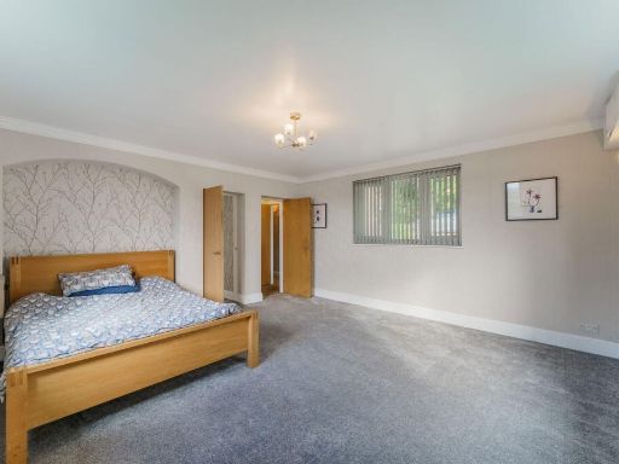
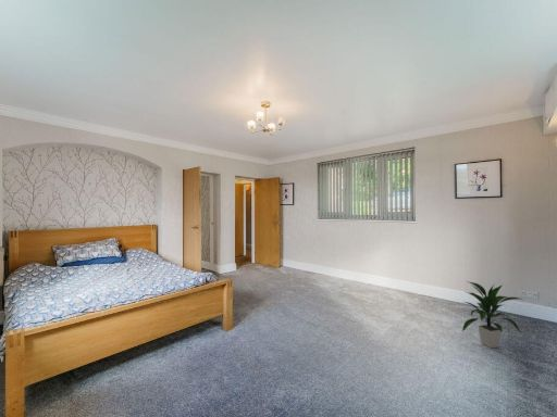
+ indoor plant (486, 312)
